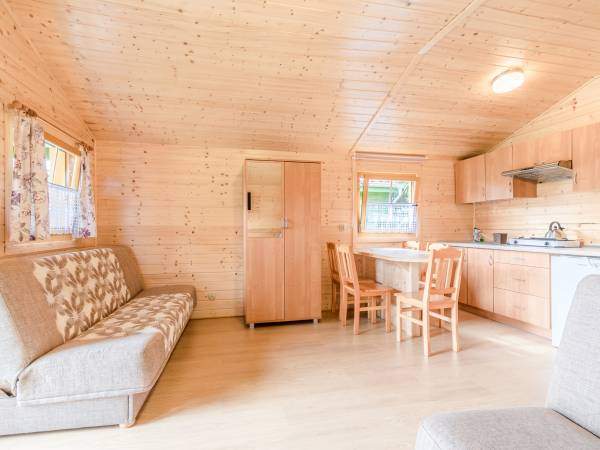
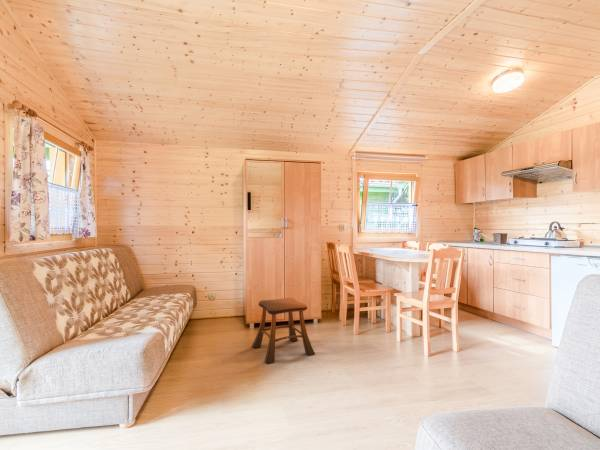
+ stool (282, 326)
